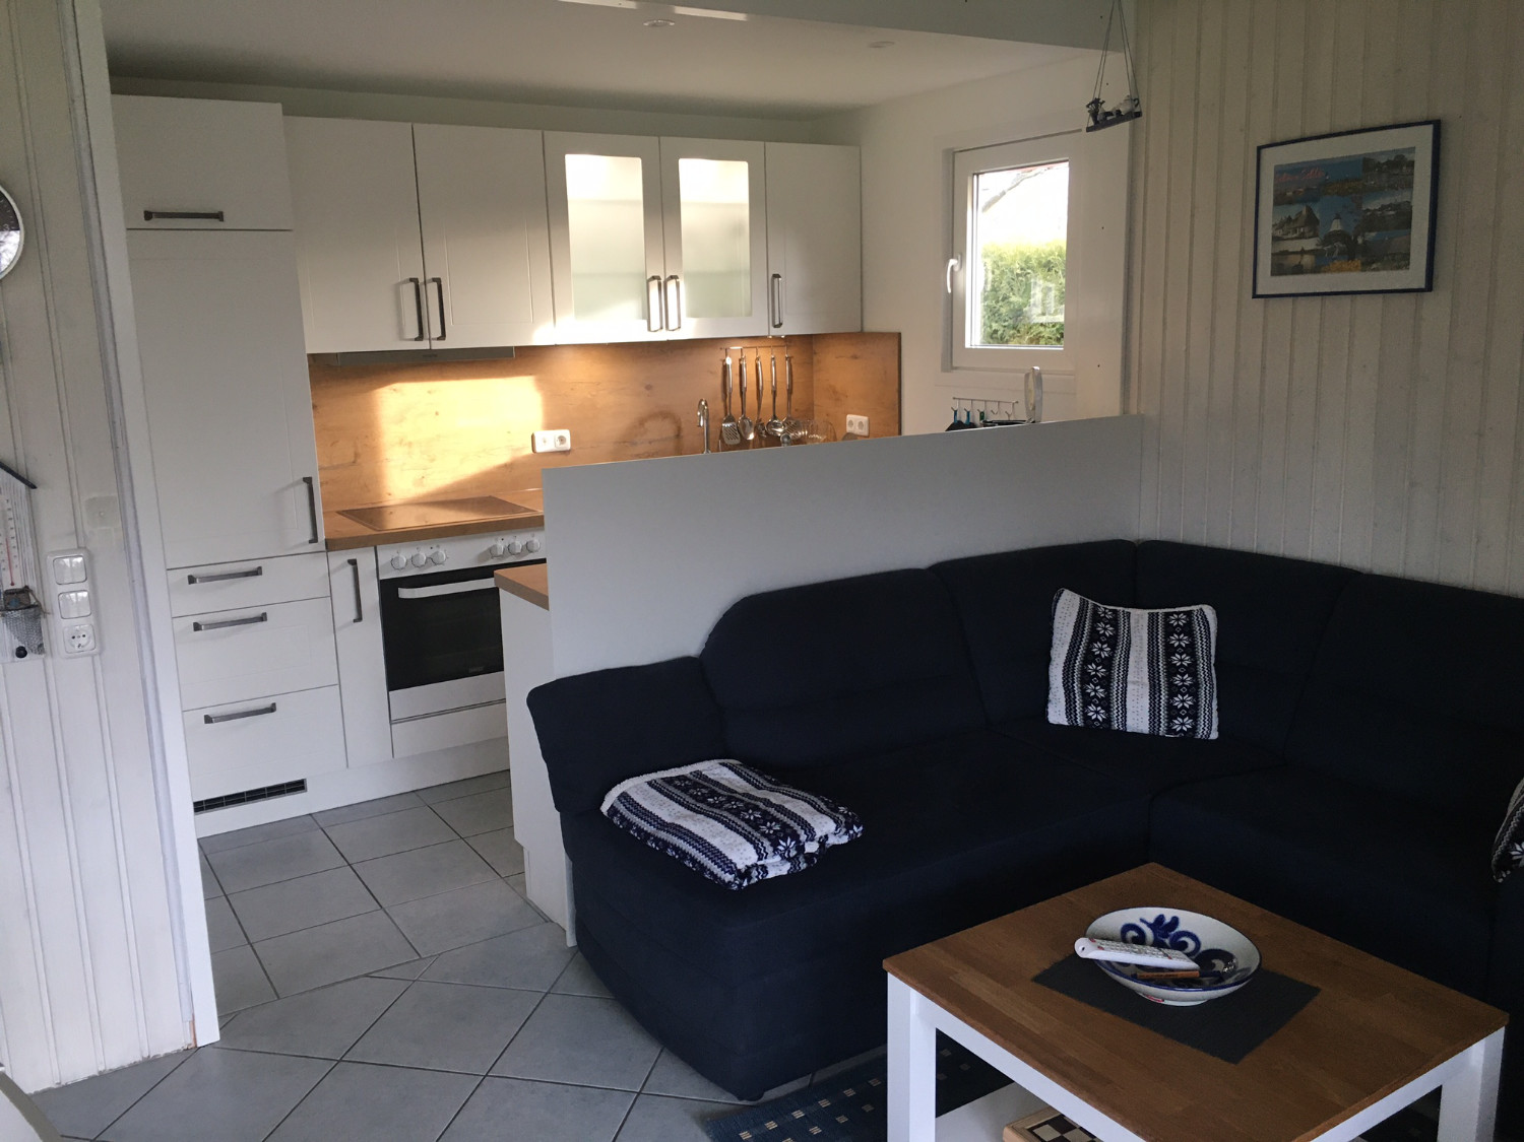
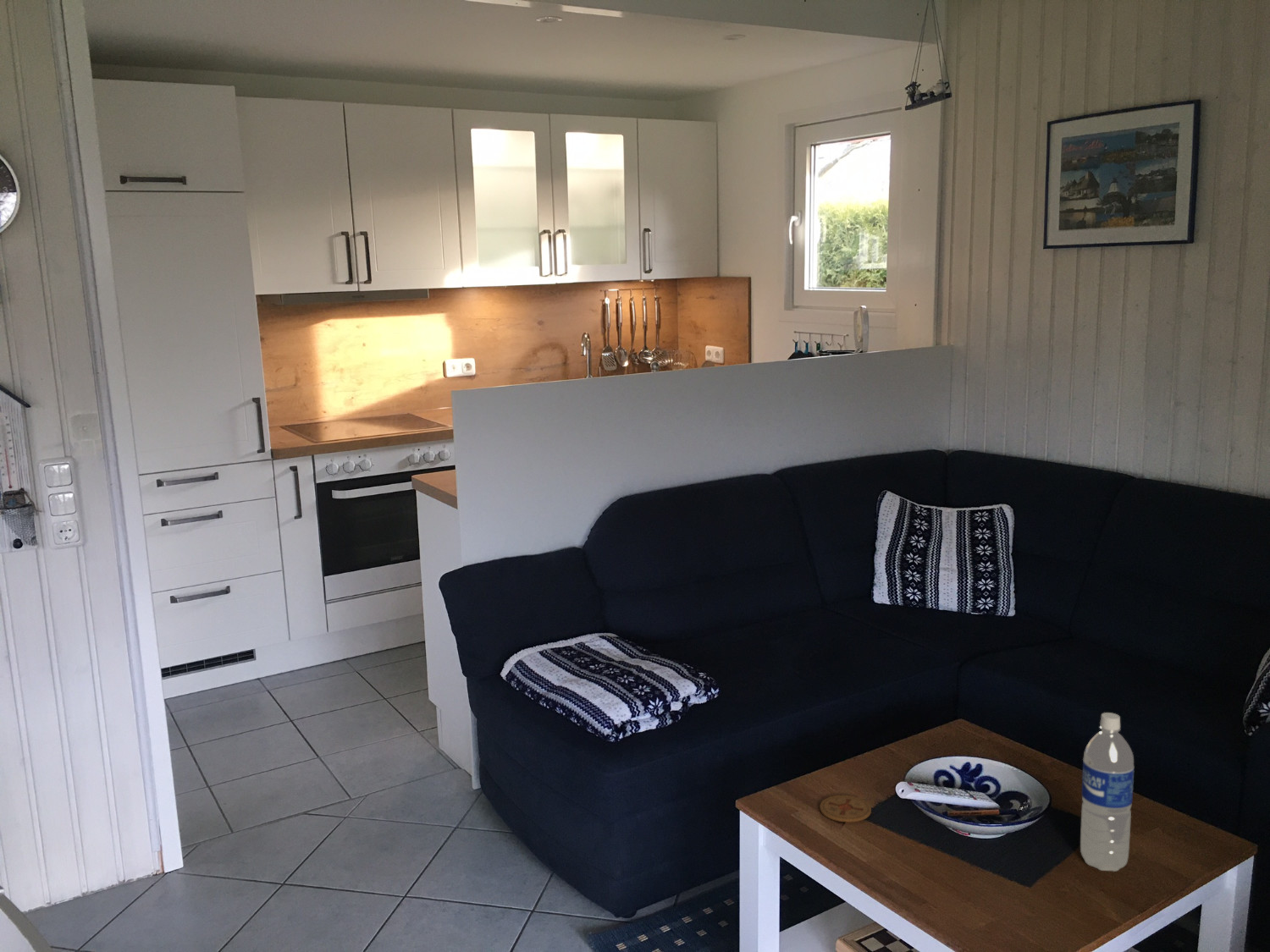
+ coaster (845, 808)
+ water bottle (1107, 790)
